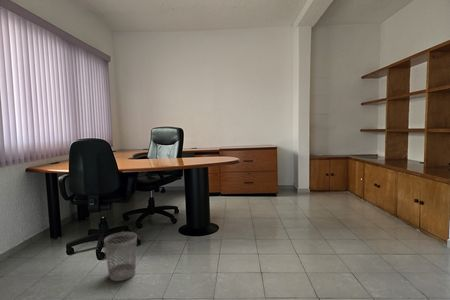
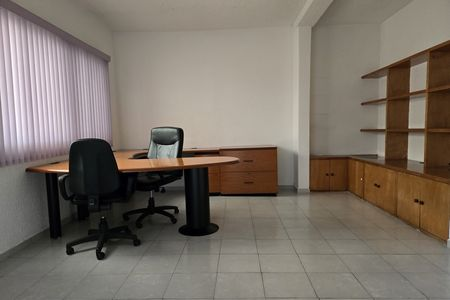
- wastebasket (121, 256)
